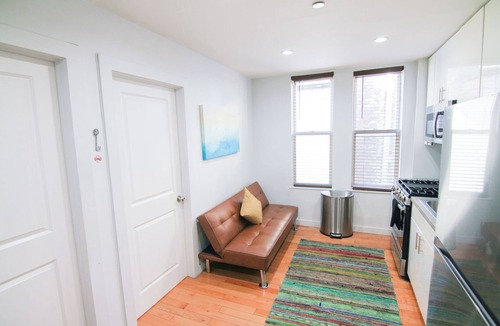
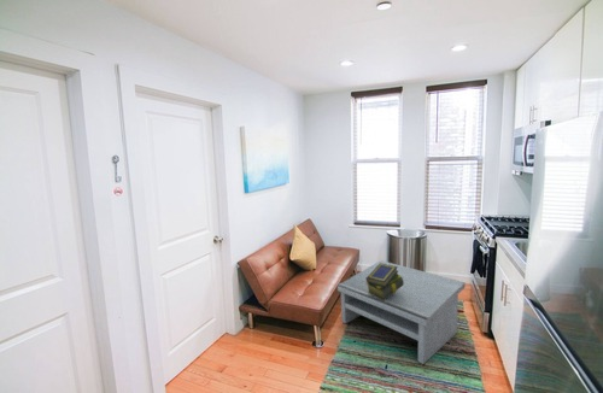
+ stack of books (385, 277)
+ coffee table (398, 303)
